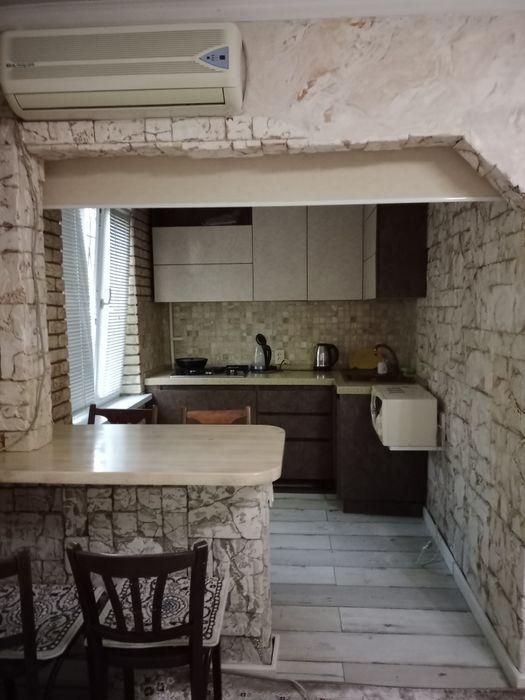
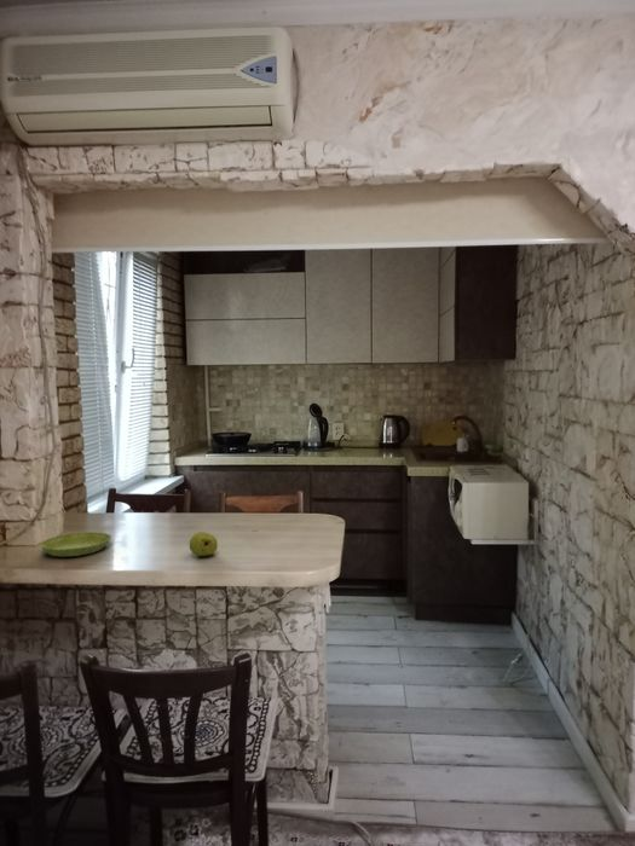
+ fruit (204, 541)
+ saucer (76, 544)
